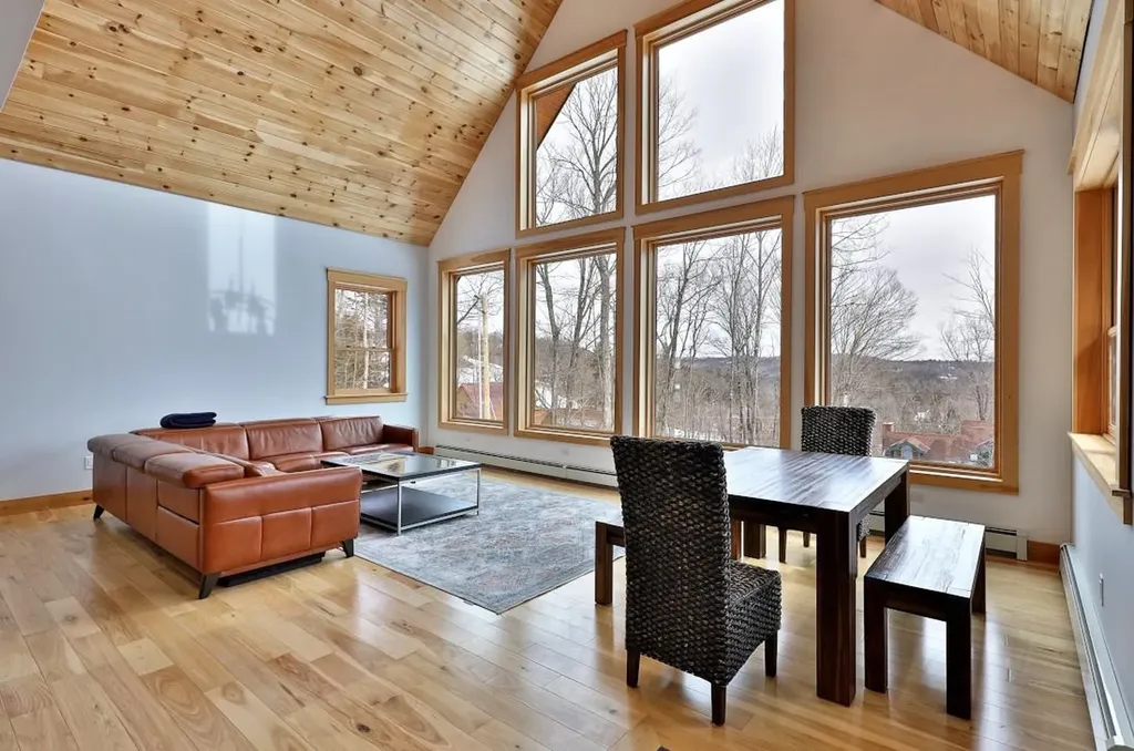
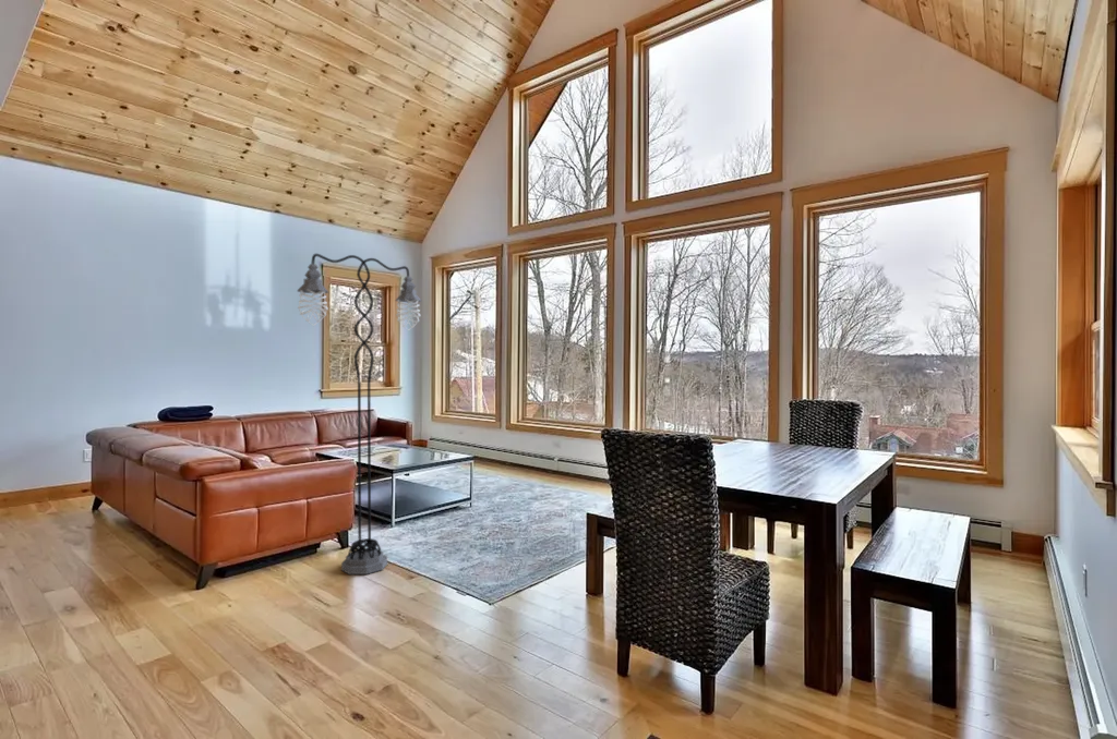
+ floor lamp (360, 411)
